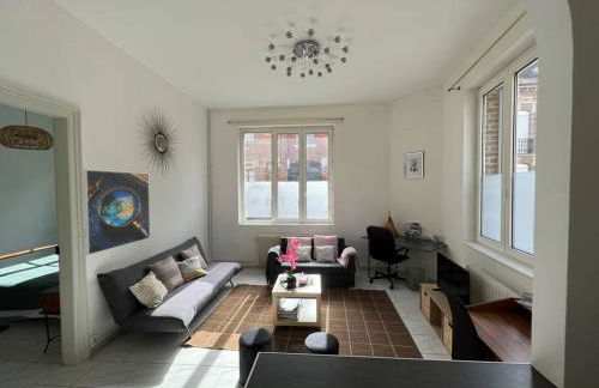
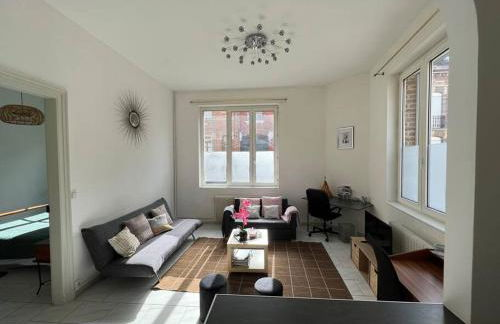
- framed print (121, 208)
